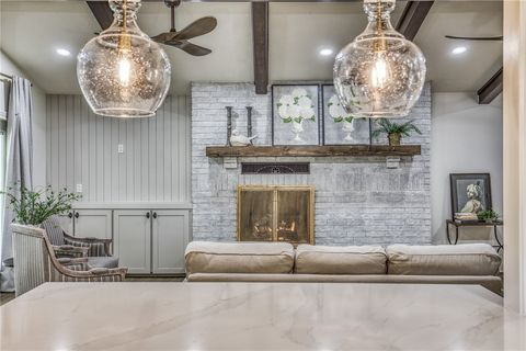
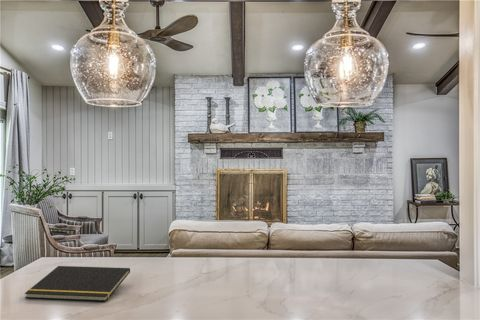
+ notepad (80, 282)
